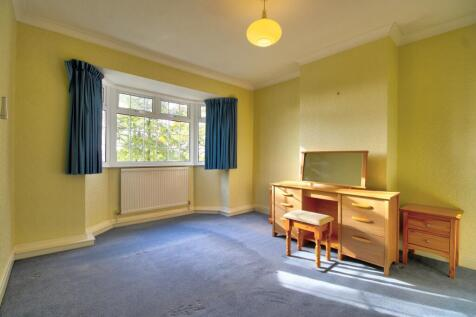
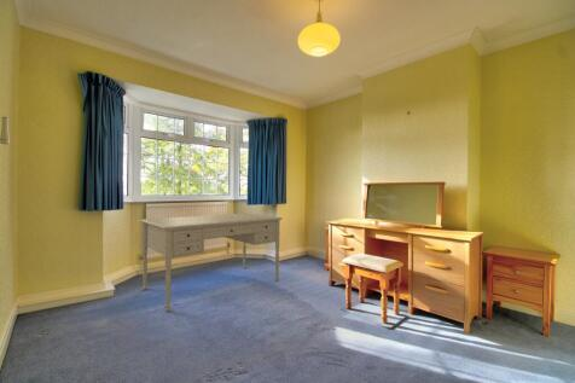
+ desk (203, 251)
